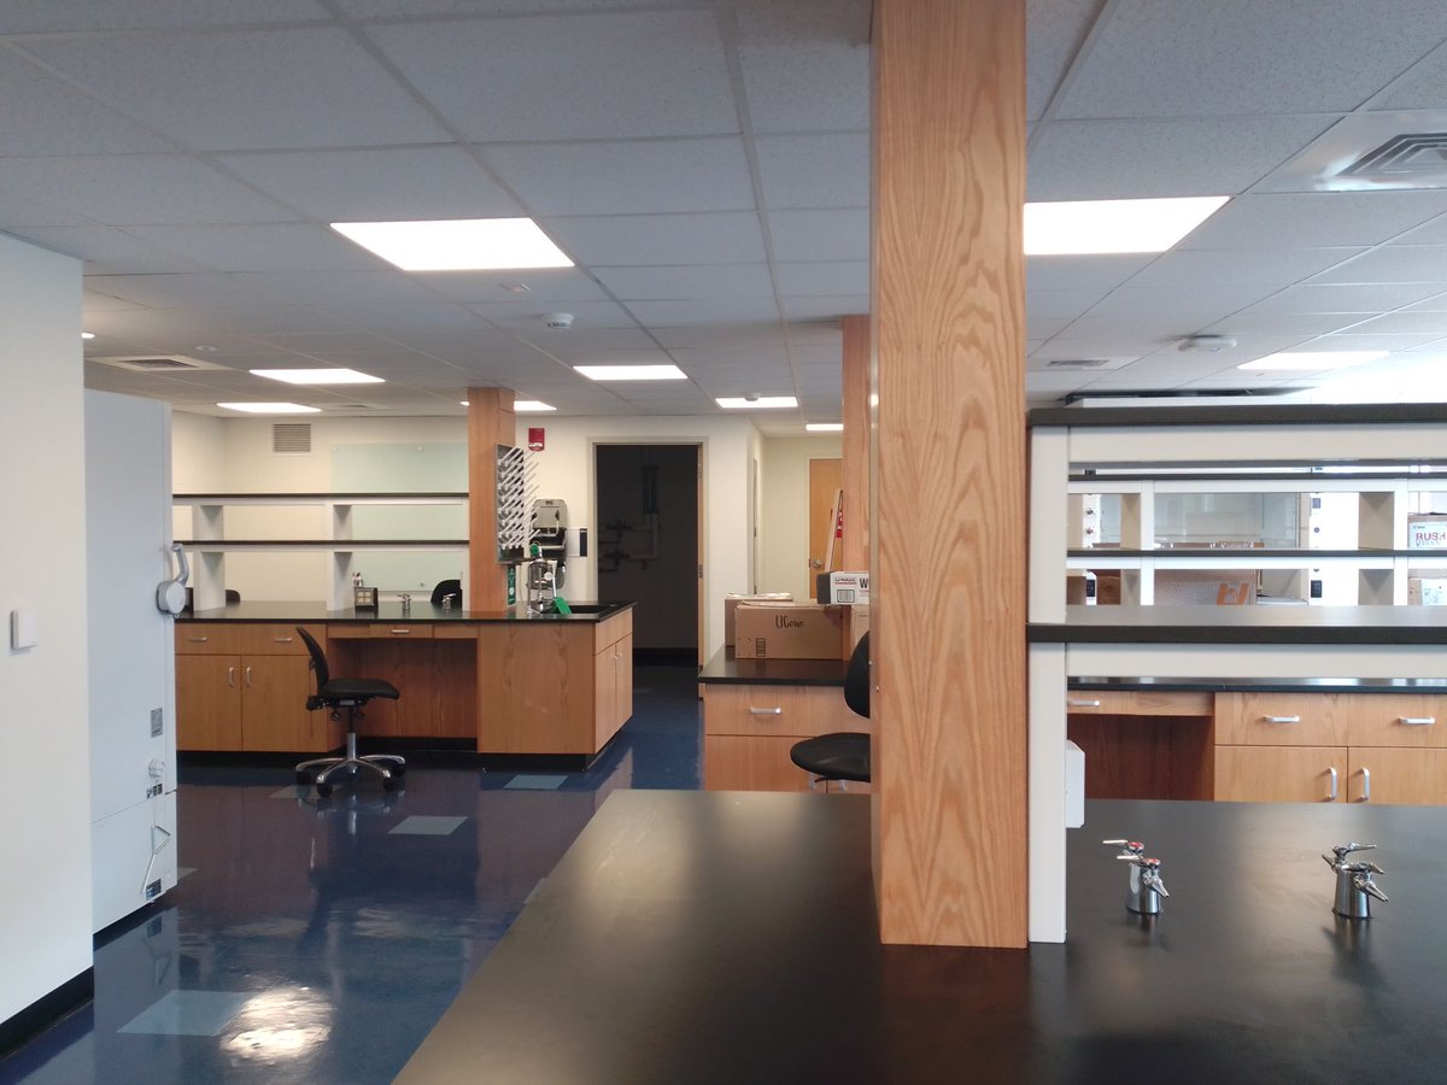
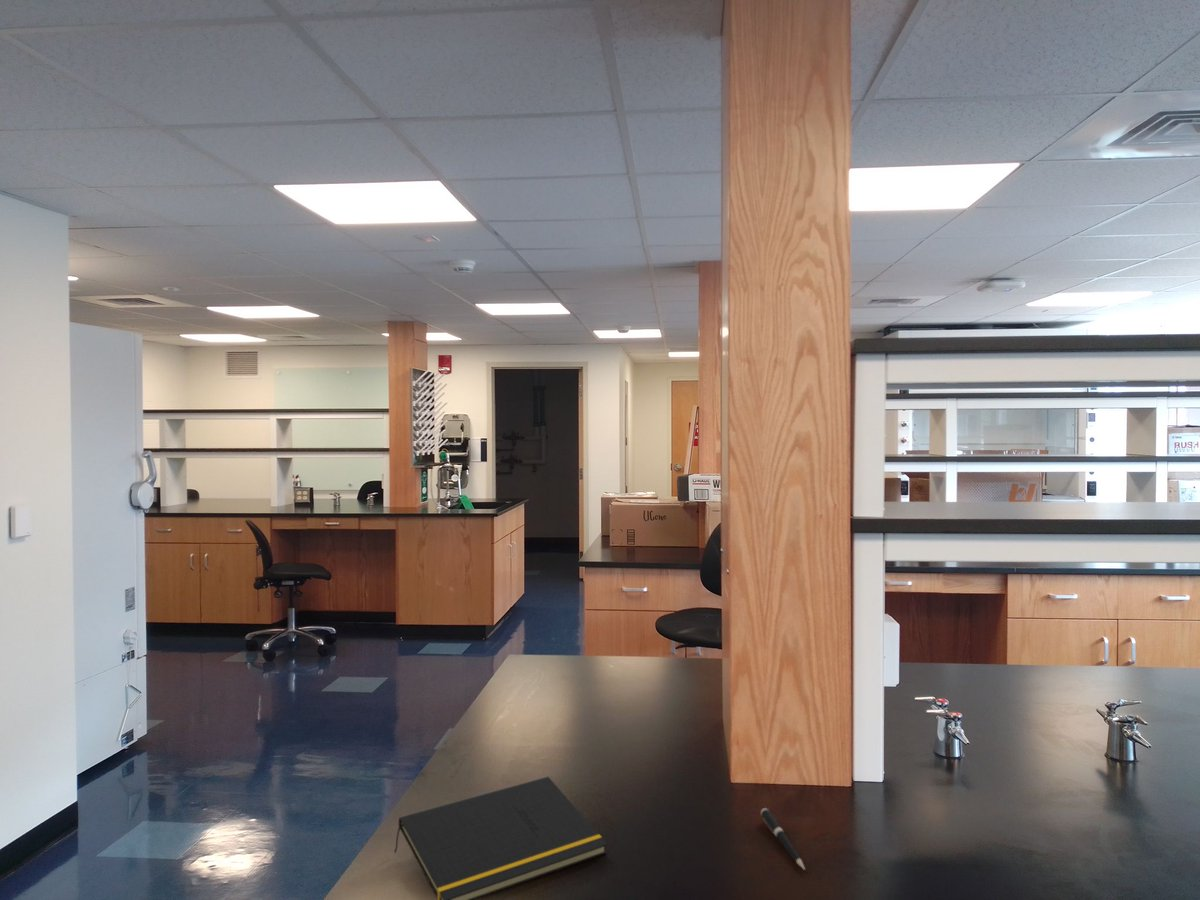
+ pen (783, 837)
+ notepad (502, 835)
